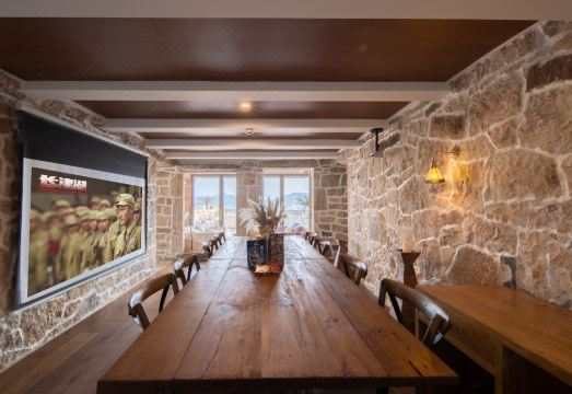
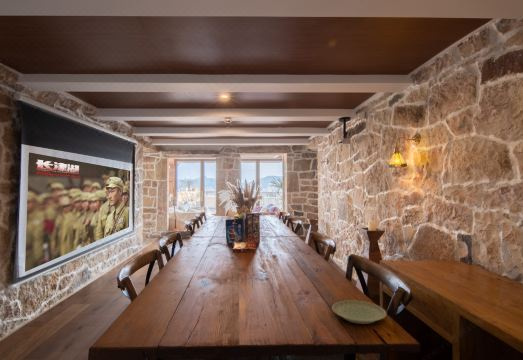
+ plate (358, 313)
